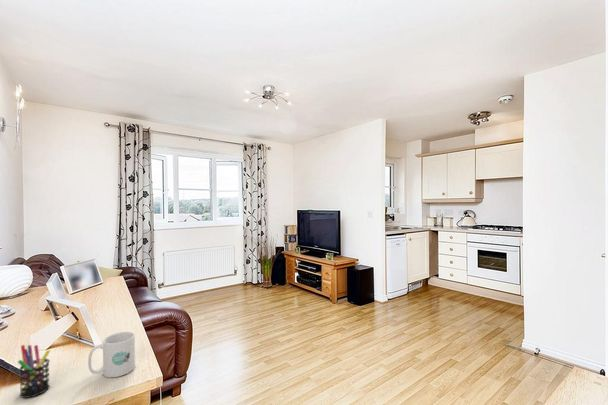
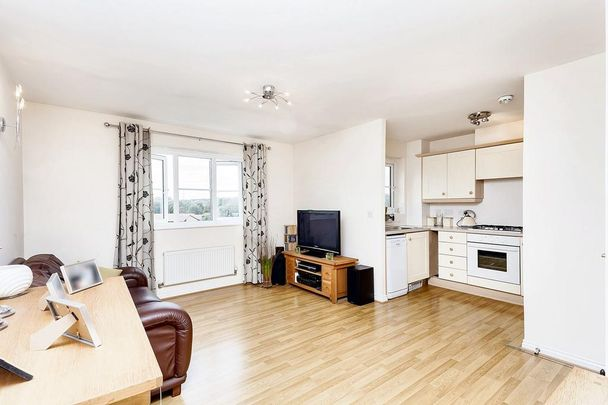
- pen holder (31, 369)
- mug (112, 355)
